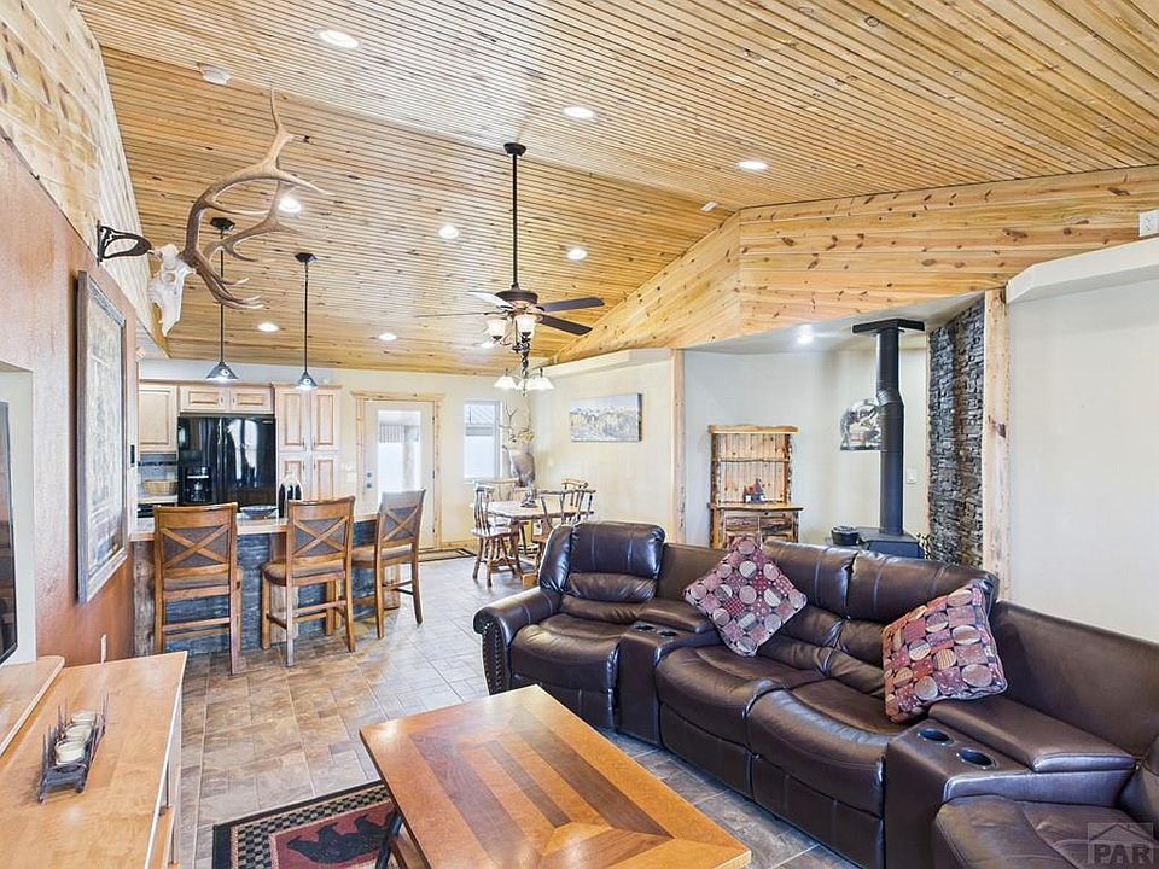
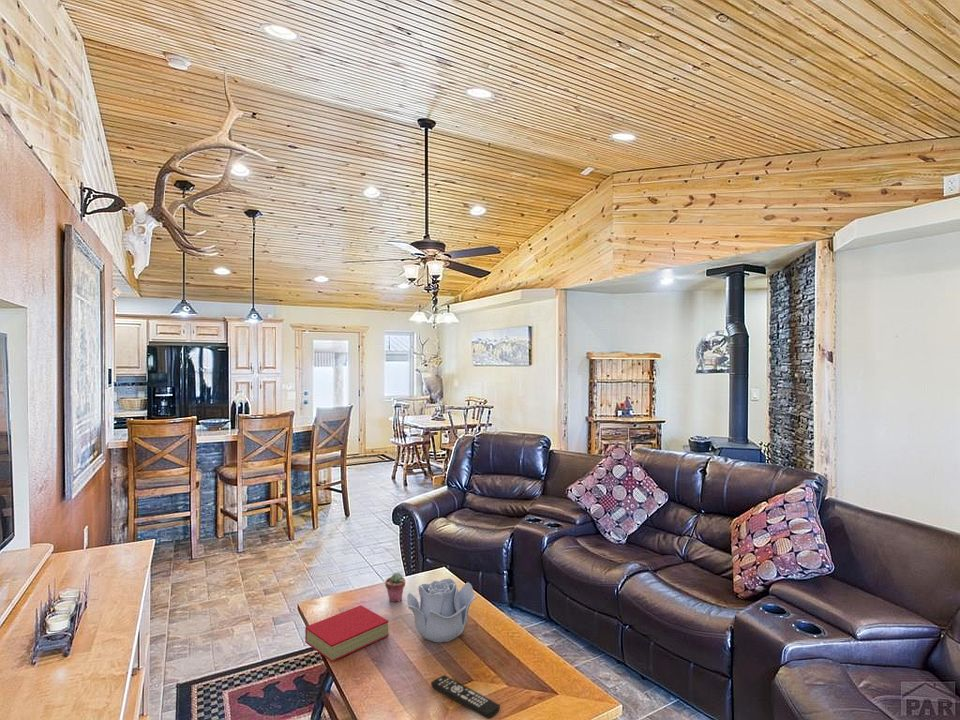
+ remote control (464, 696)
+ decorative bowl (442, 610)
+ potted succulent (395, 585)
+ book (347, 631)
